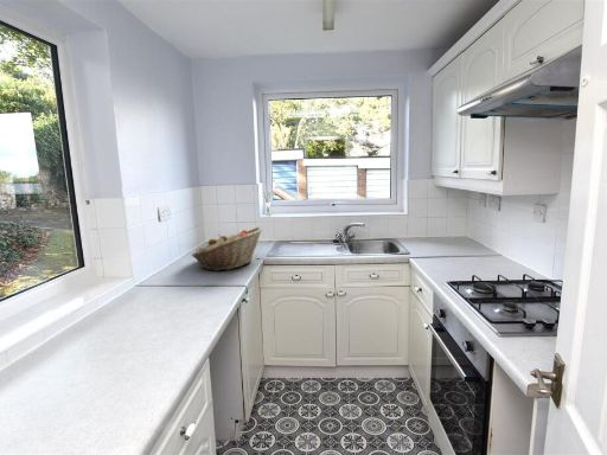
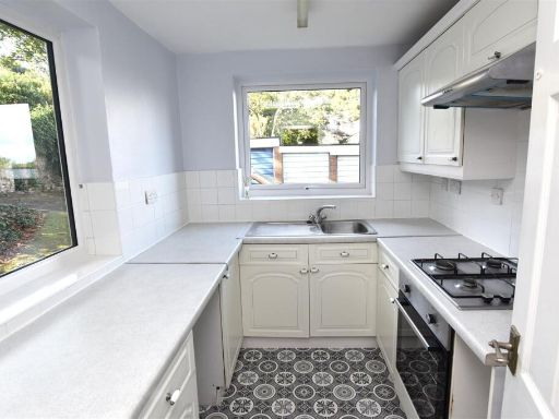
- fruit basket (229, 246)
